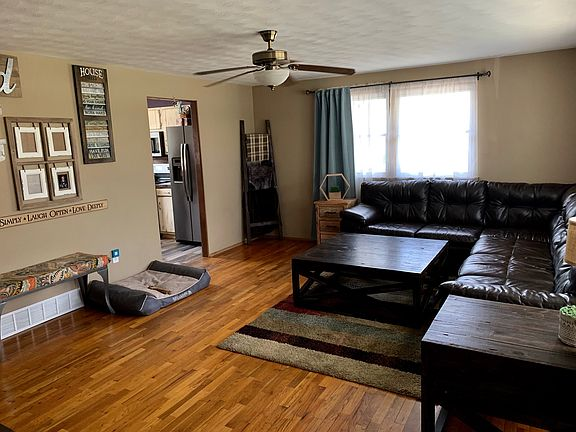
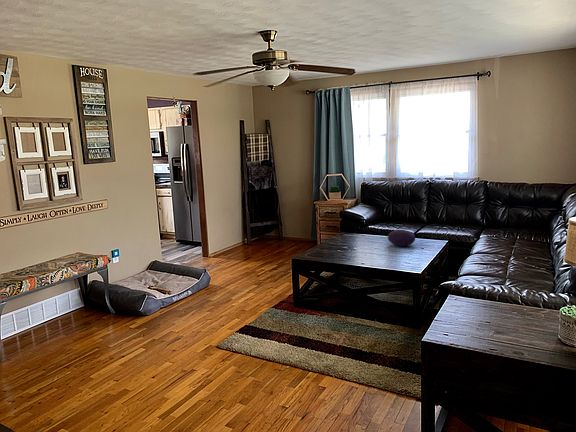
+ decorative orb (401, 237)
